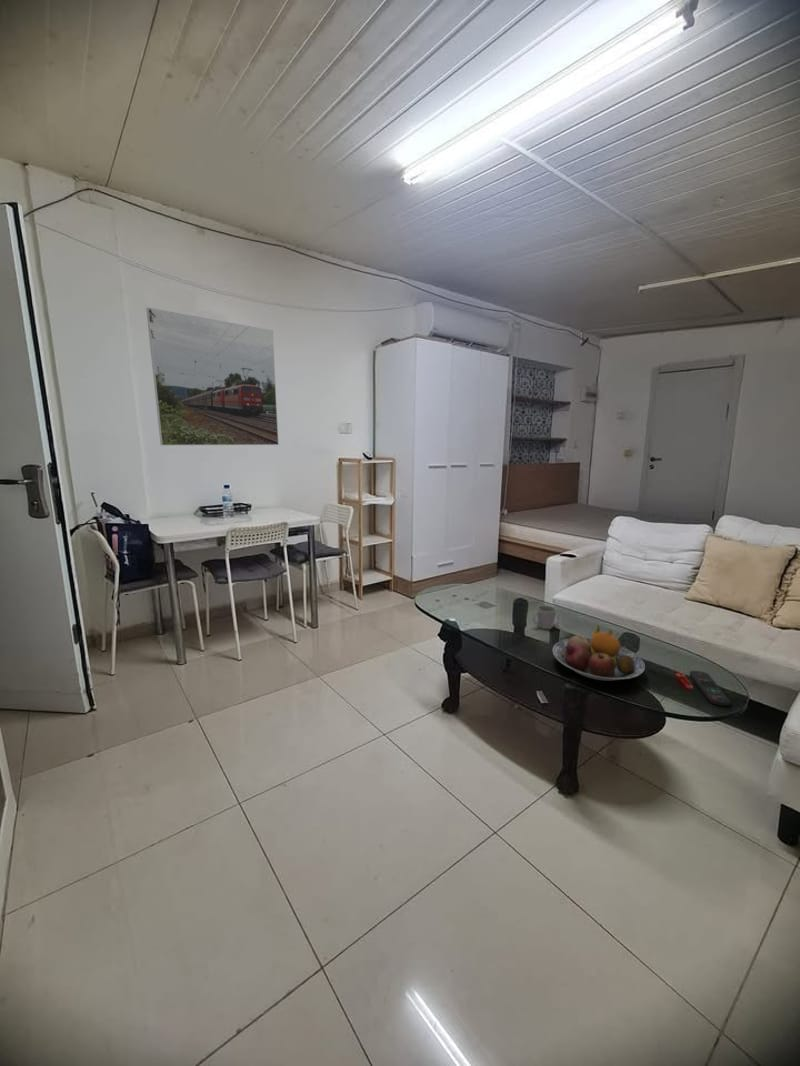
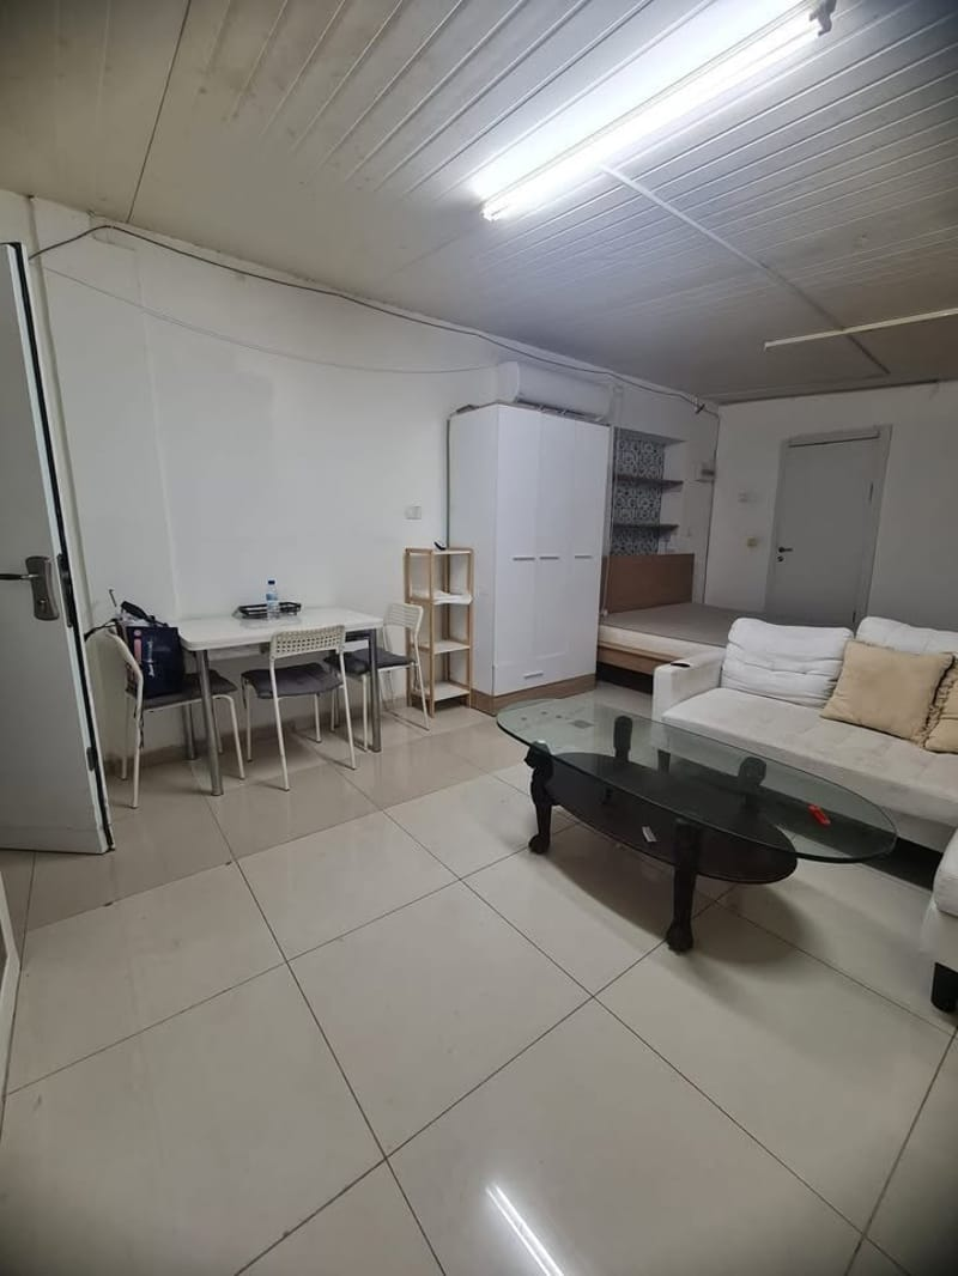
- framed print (220, 384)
- mug (543, 618)
- fruit bowl (597, 653)
- remote control (708, 687)
